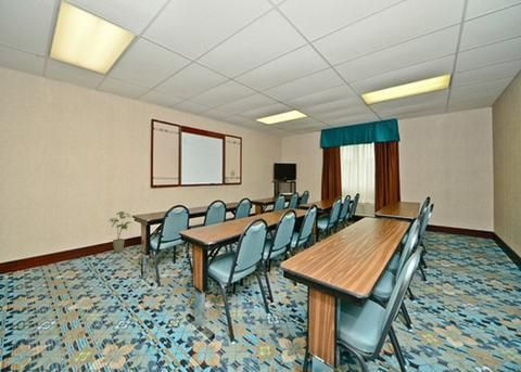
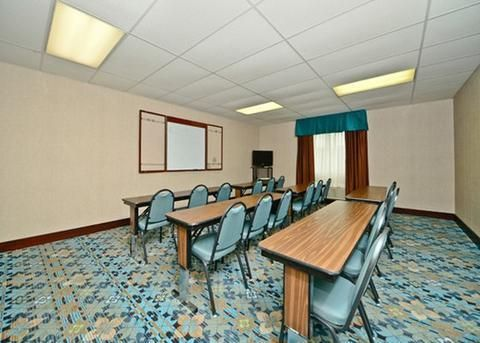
- house plant (120, 230)
